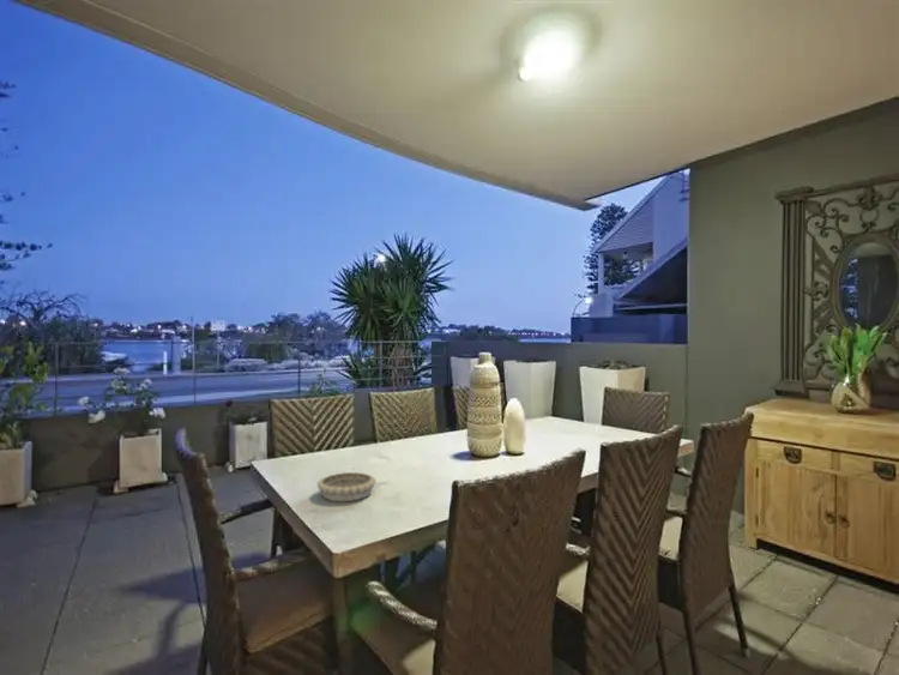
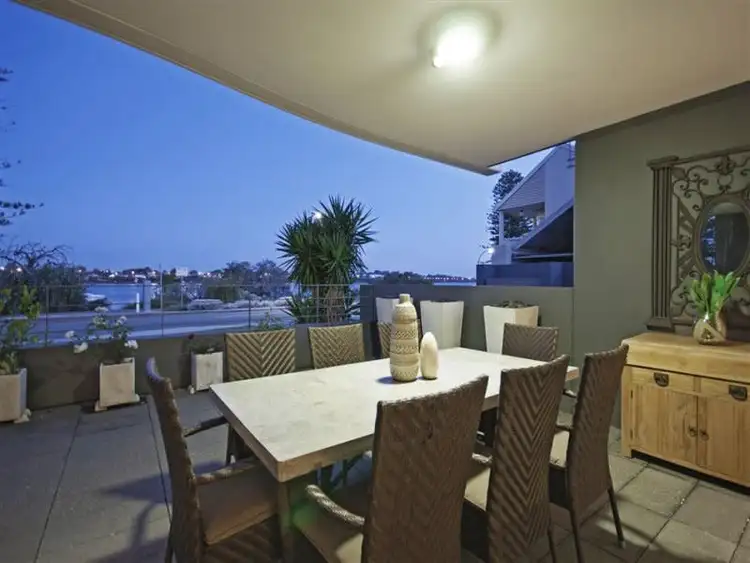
- decorative bowl (346, 486)
